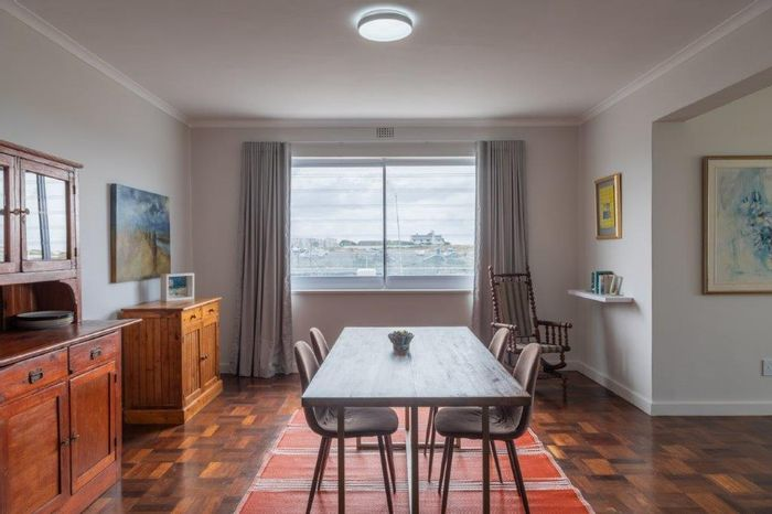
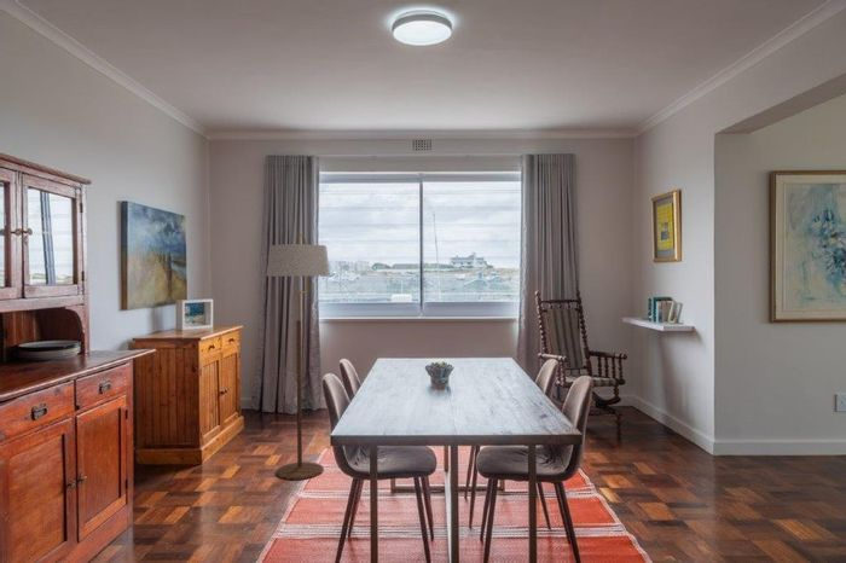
+ floor lamp (300, 352)
